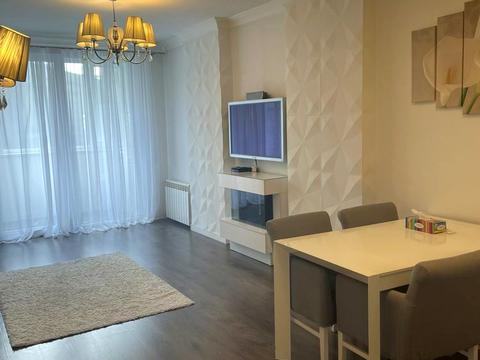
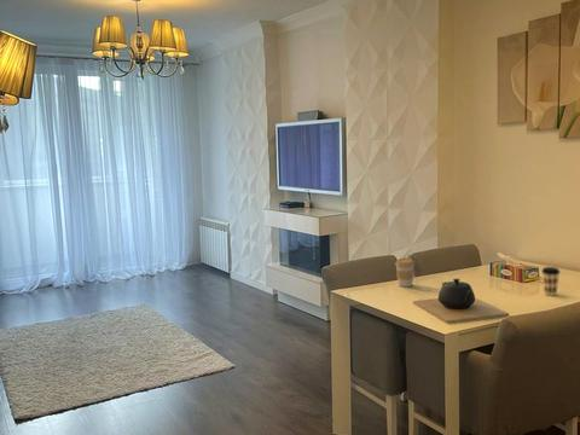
+ teapot (458, 294)
+ coffee cup (550, 280)
+ coffee cup (405, 272)
